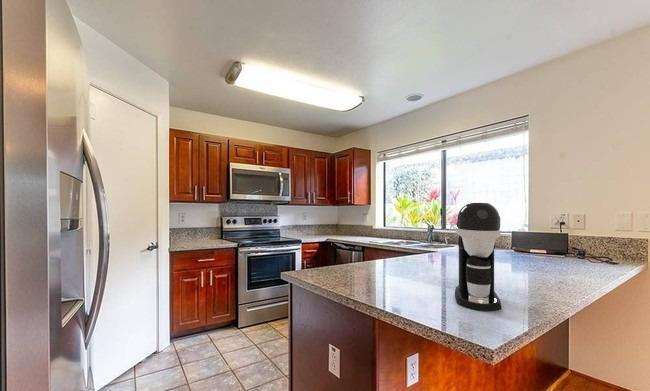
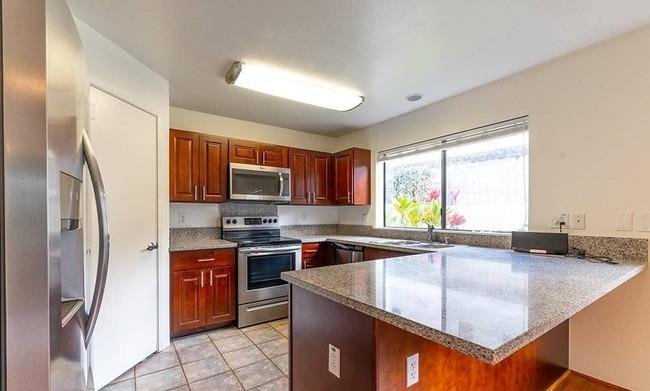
- coffee maker (476, 250)
